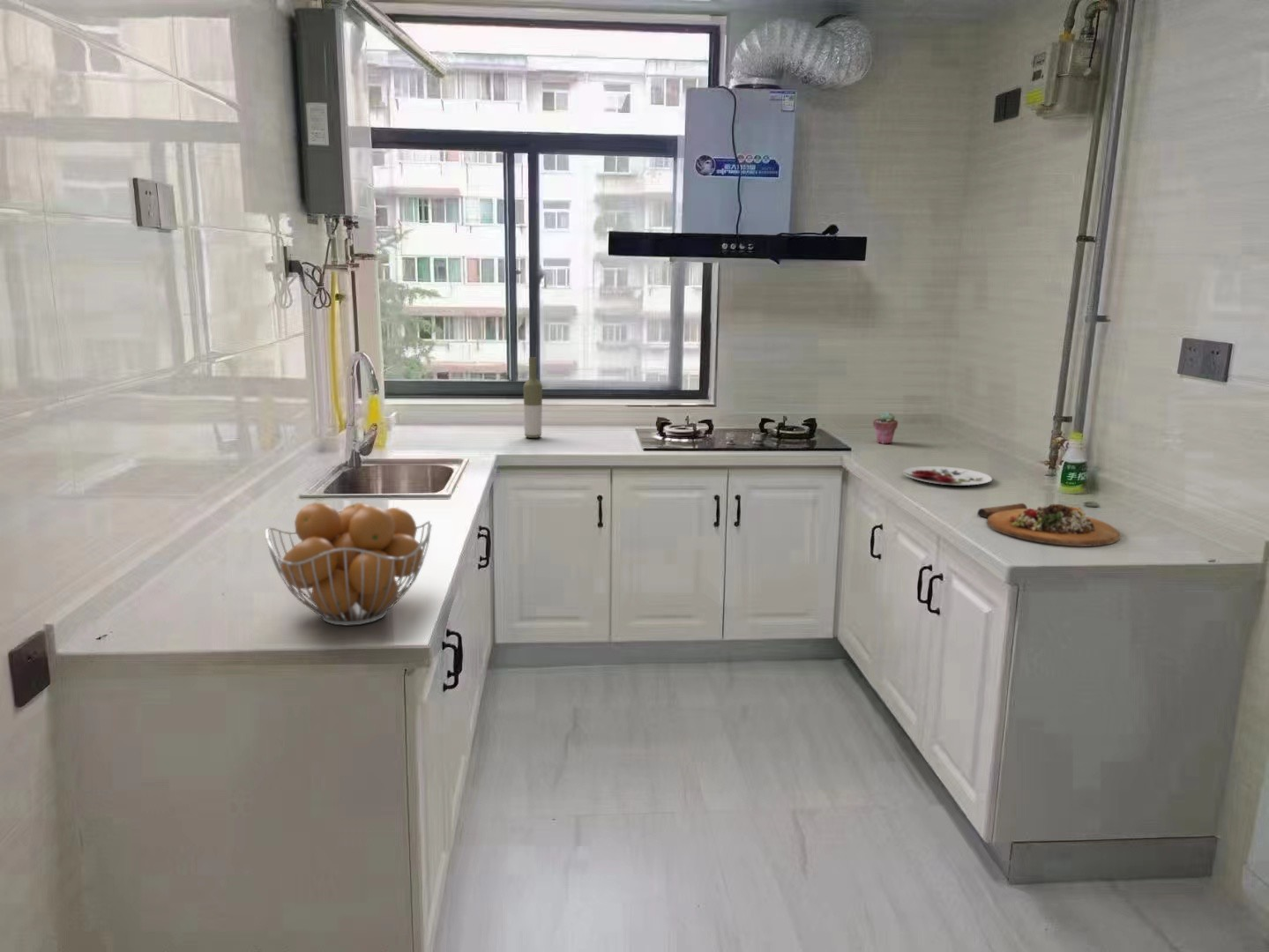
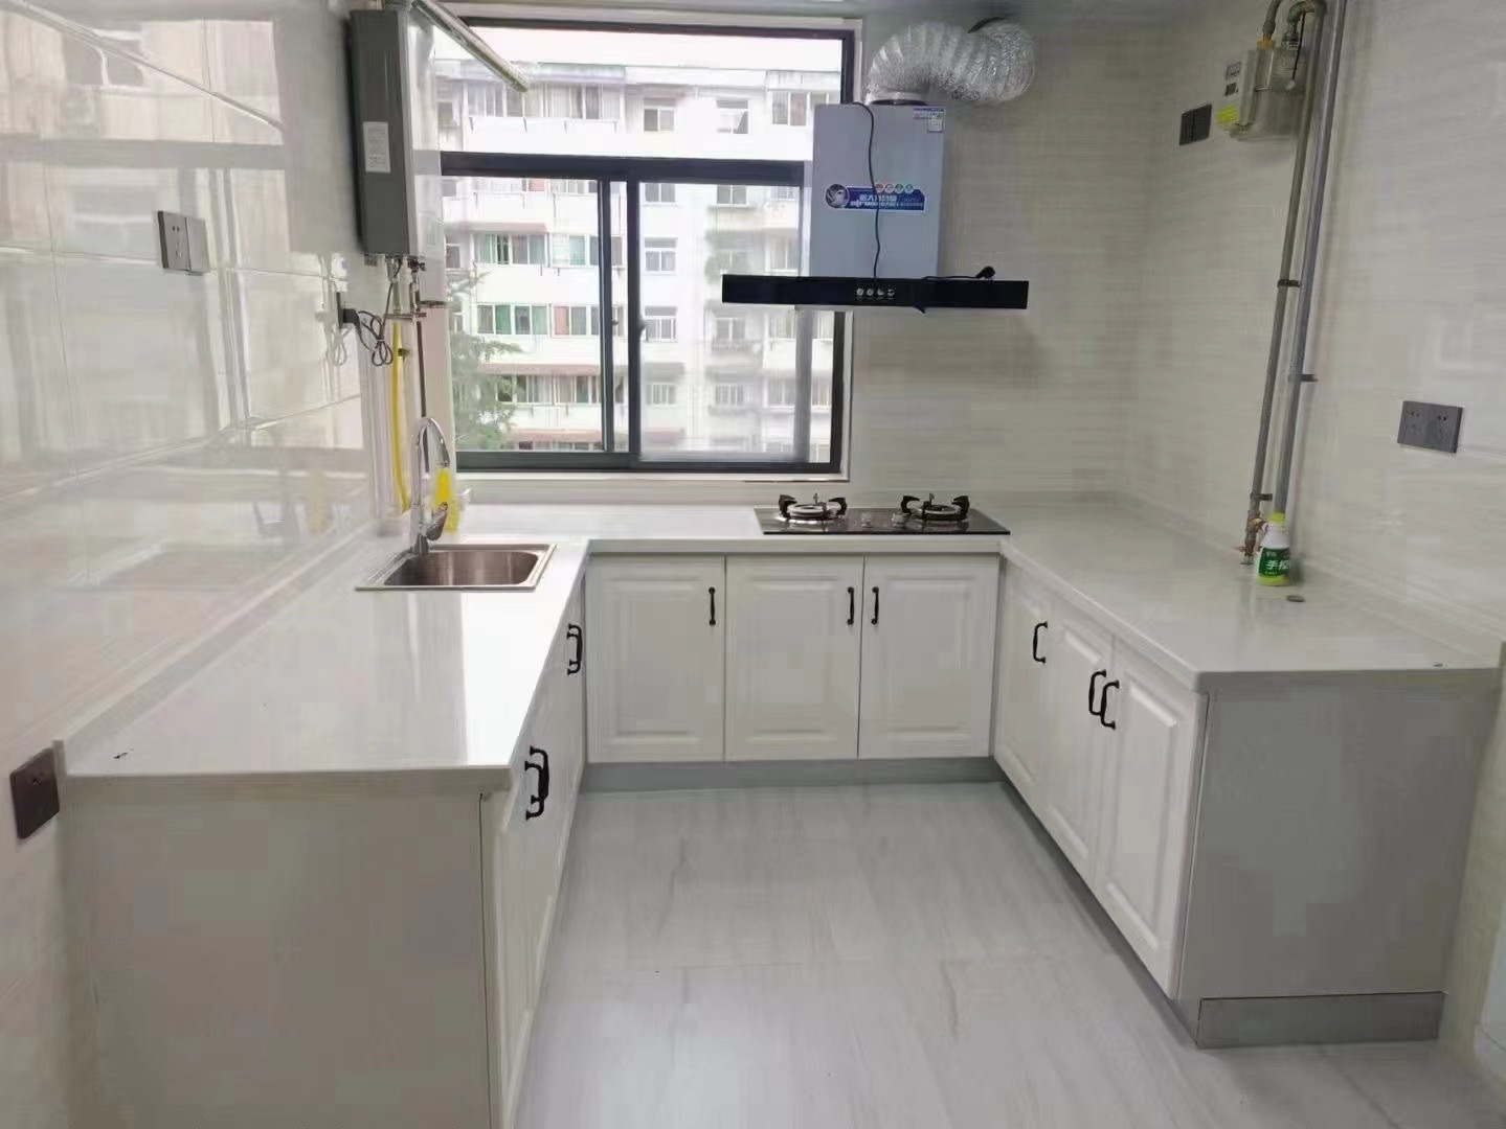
- cutting board (1049, 514)
- fruit basket (352, 559)
- bottle (533, 398)
- plate (946, 474)
- potted succulent (885, 427)
